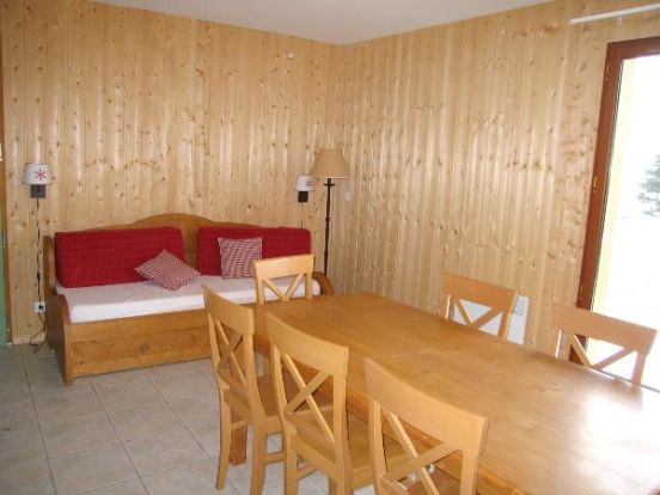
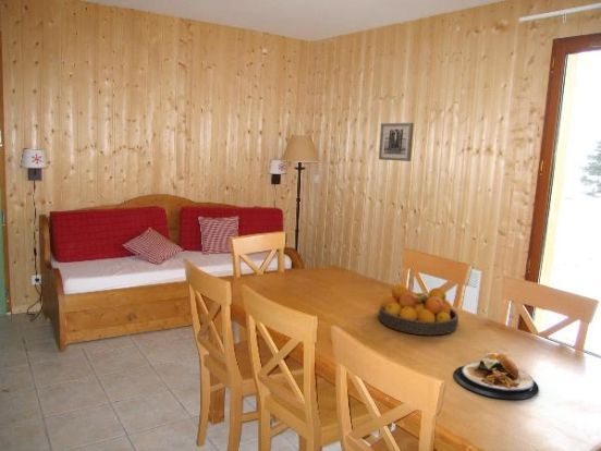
+ fruit bowl (418, 305)
+ wall art (395, 142)
+ plate (495, 369)
